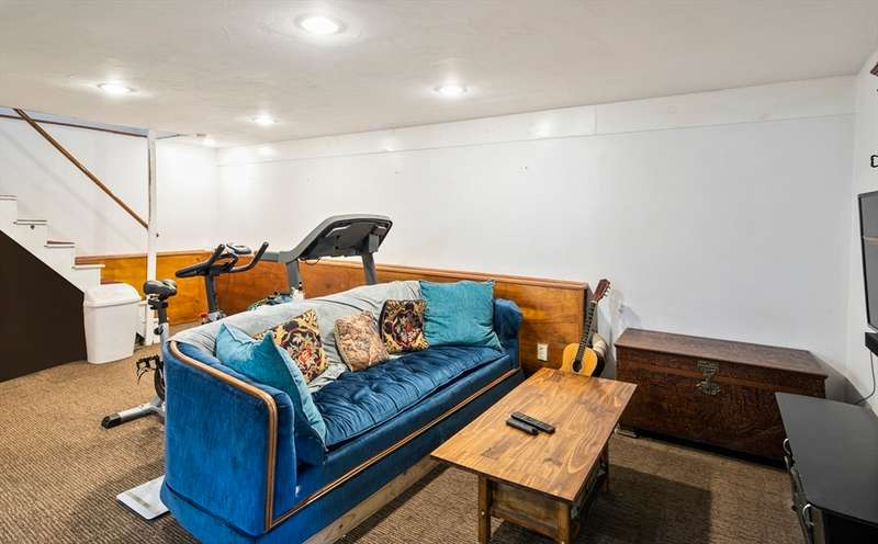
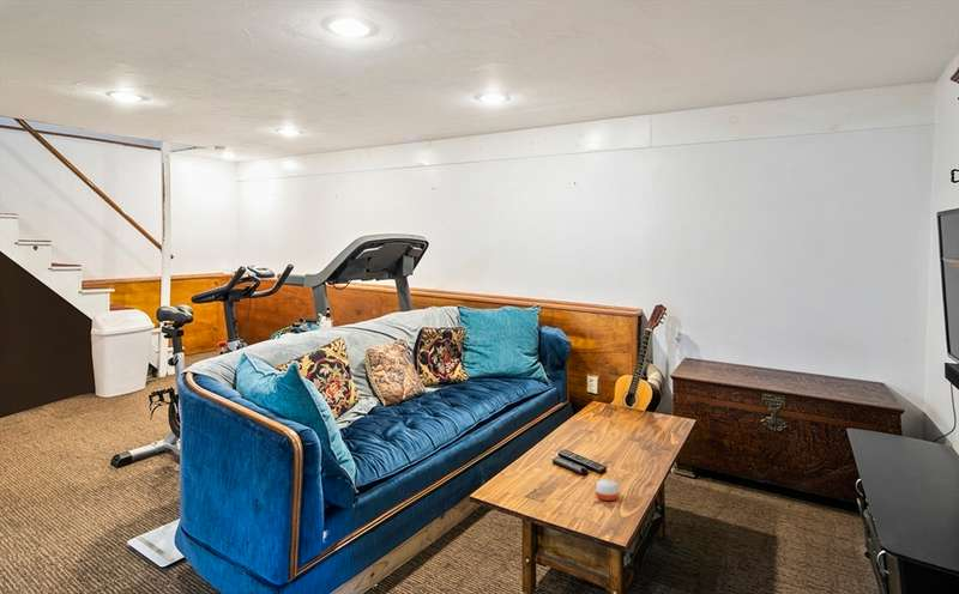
+ candle (607, 481)
